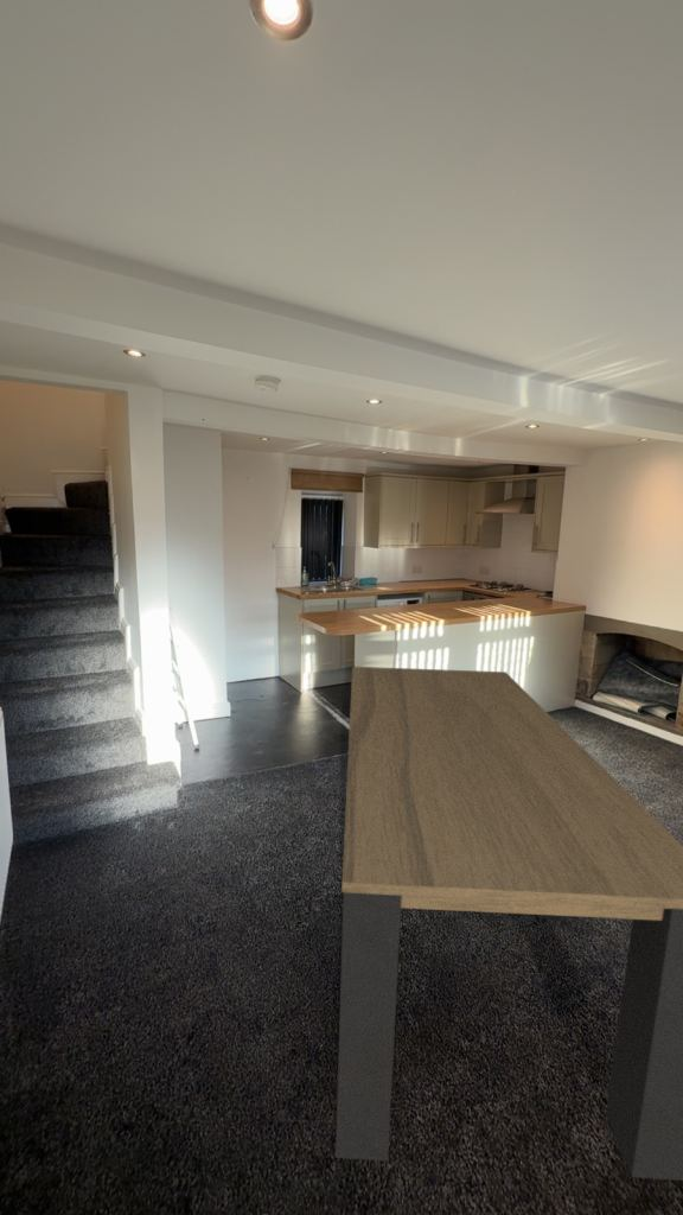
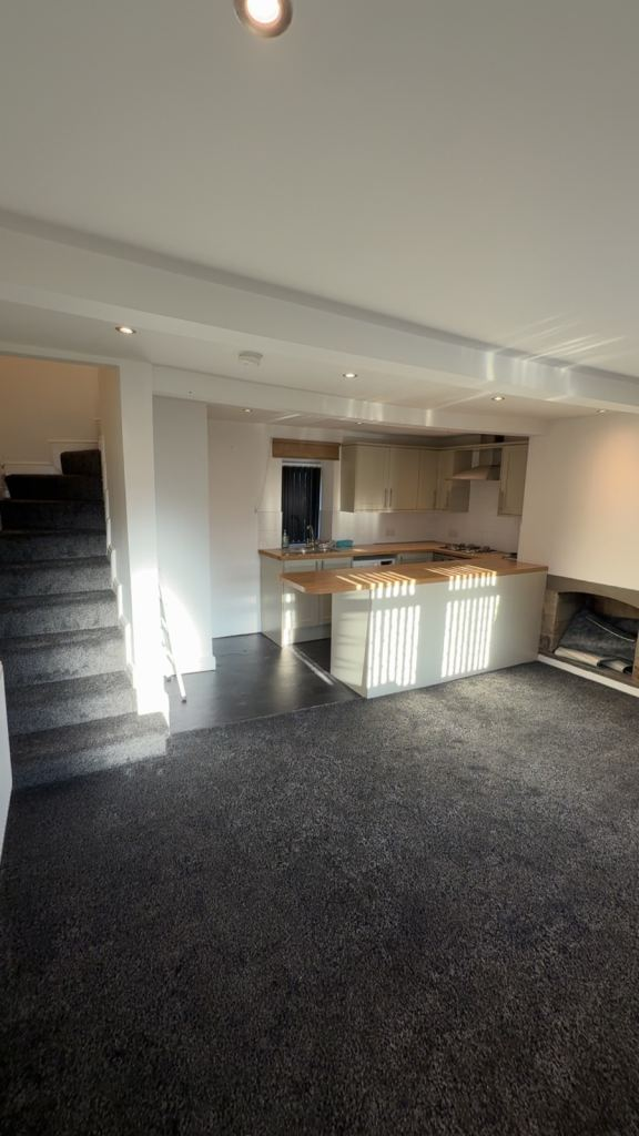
- dining table (453, 820)
